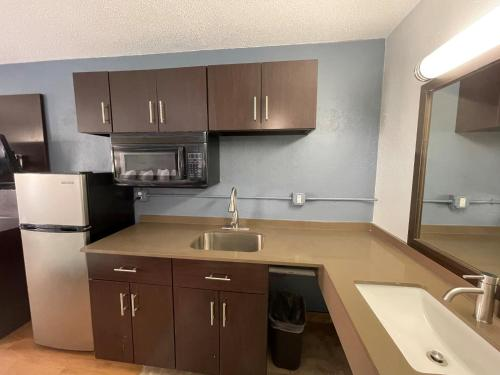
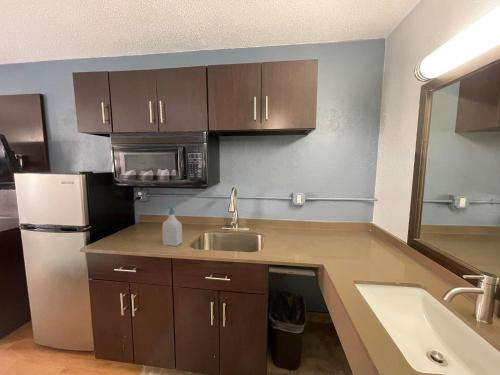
+ soap bottle (172, 224)
